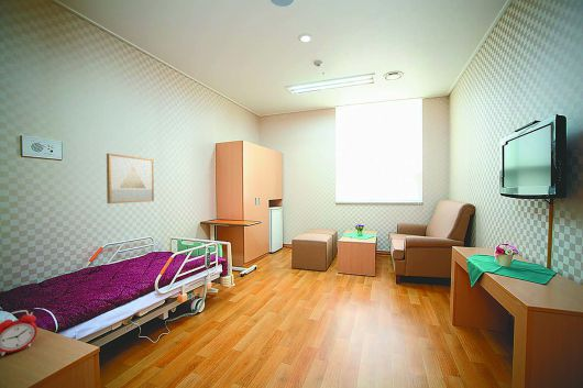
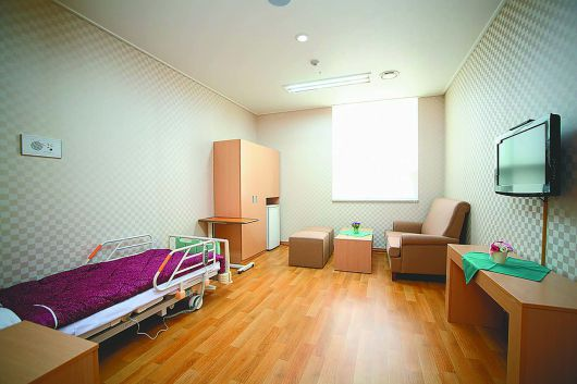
- wall art (132, 179)
- alarm clock (16, 330)
